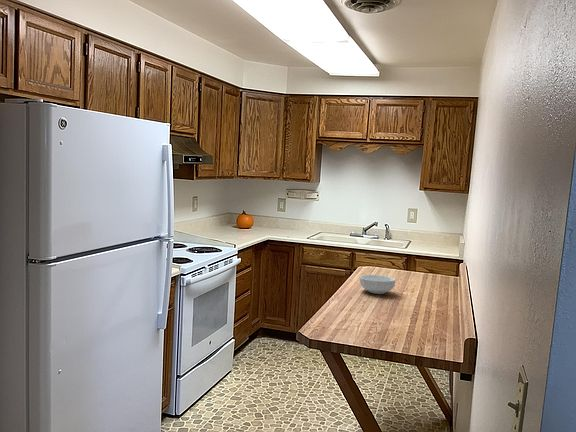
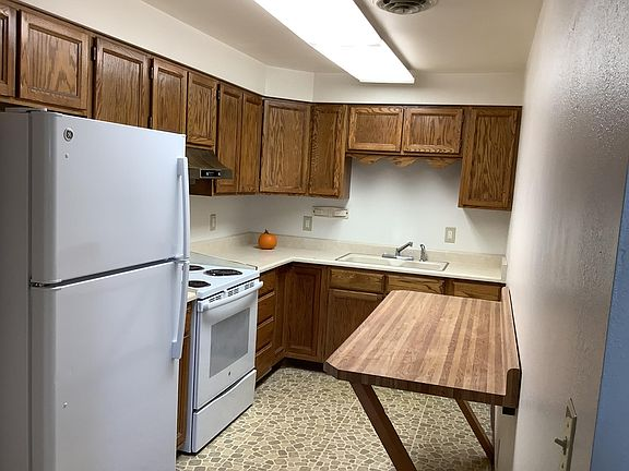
- cereal bowl (377, 284)
